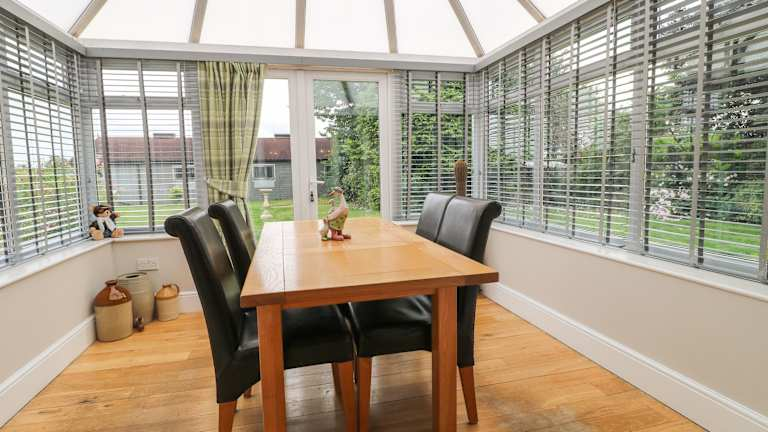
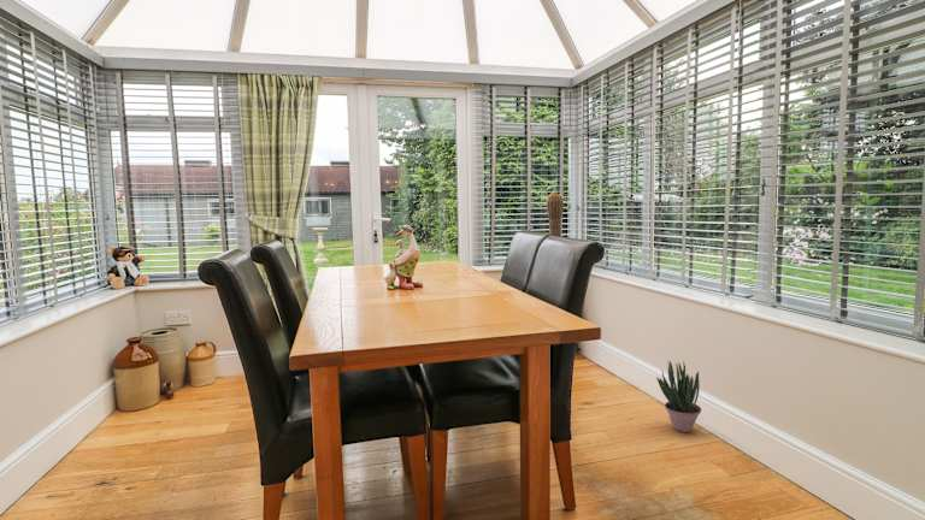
+ potted plant (678, 395)
